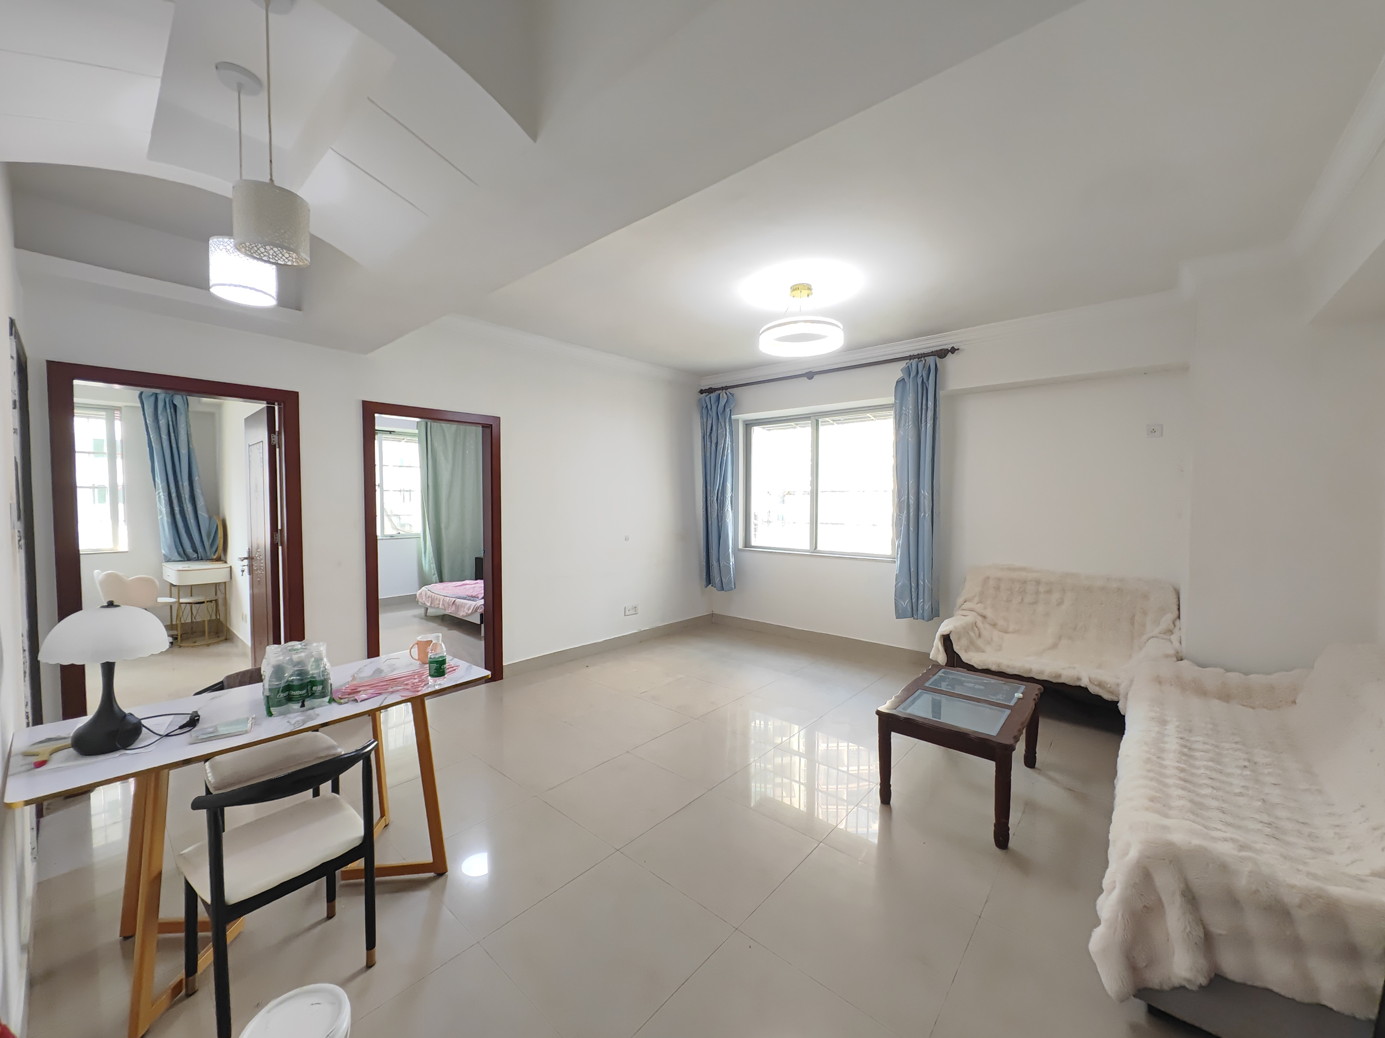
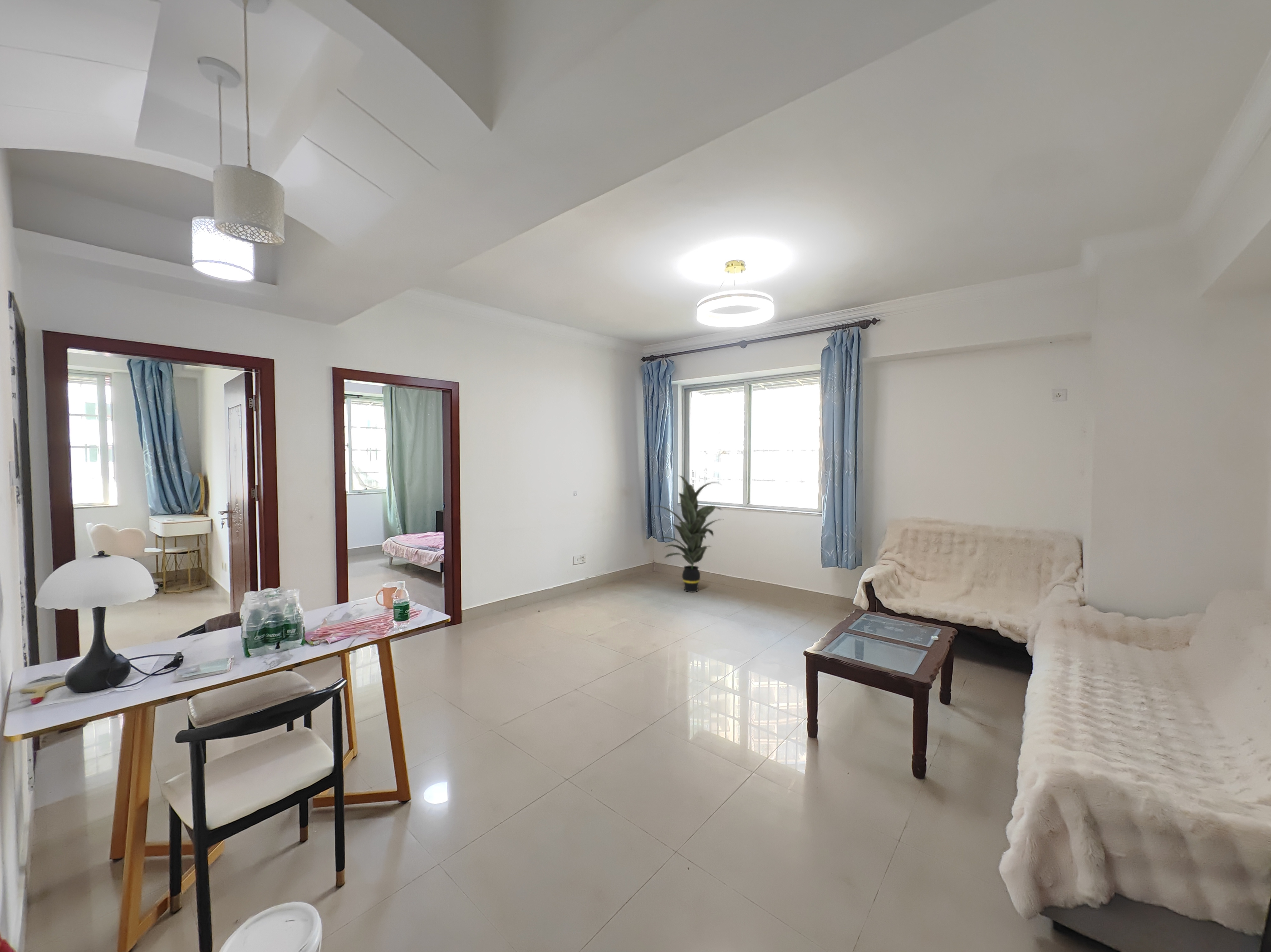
+ indoor plant (689, 532)
